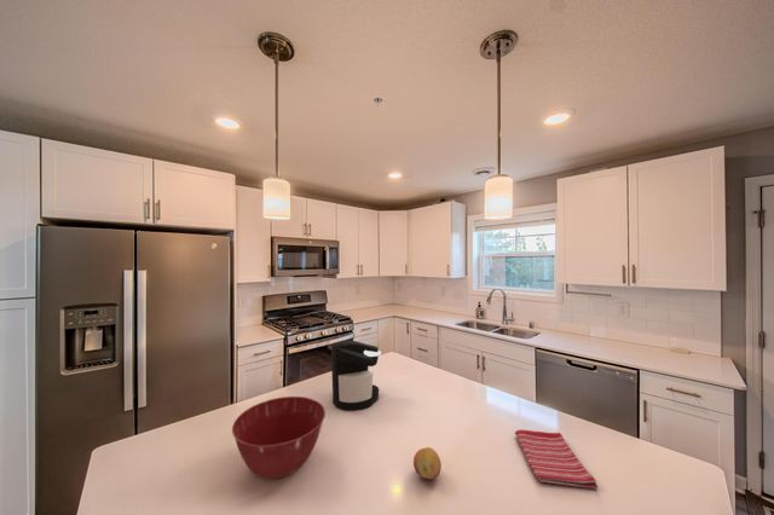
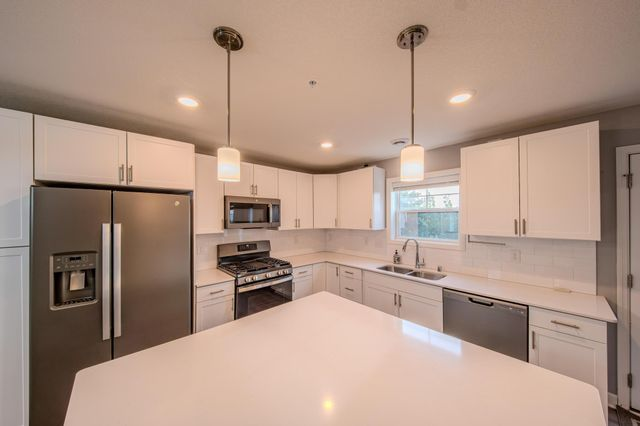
- fruit (427, 462)
- dish towel (550, 455)
- mixing bowl (281, 439)
- coffee maker (357, 369)
